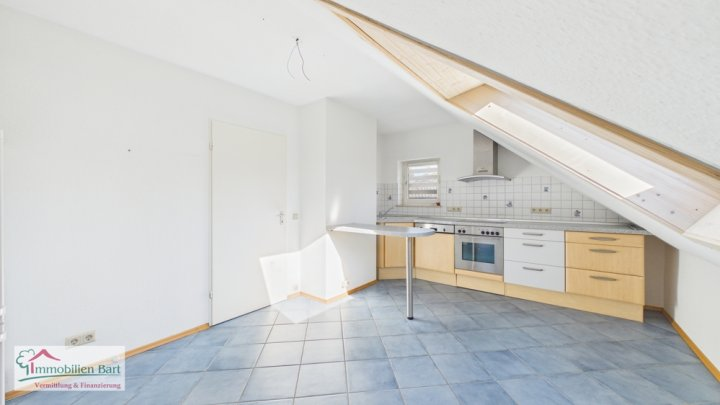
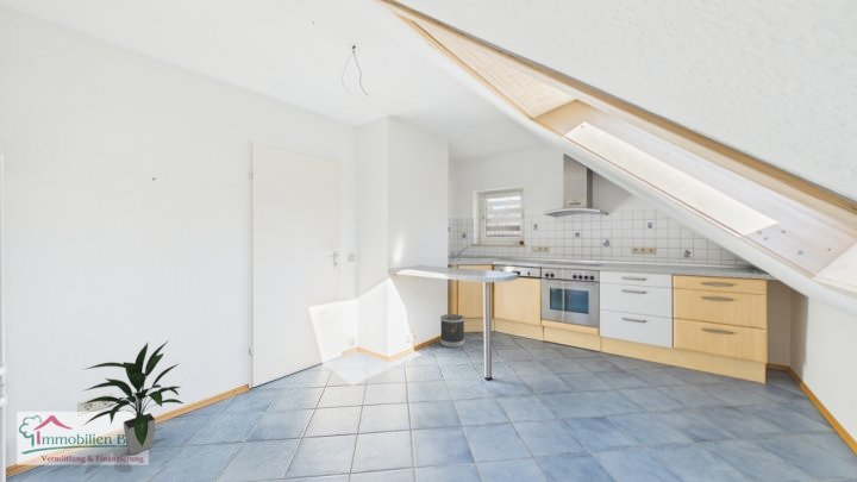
+ indoor plant (137, 398)
+ wastebasket (452, 330)
